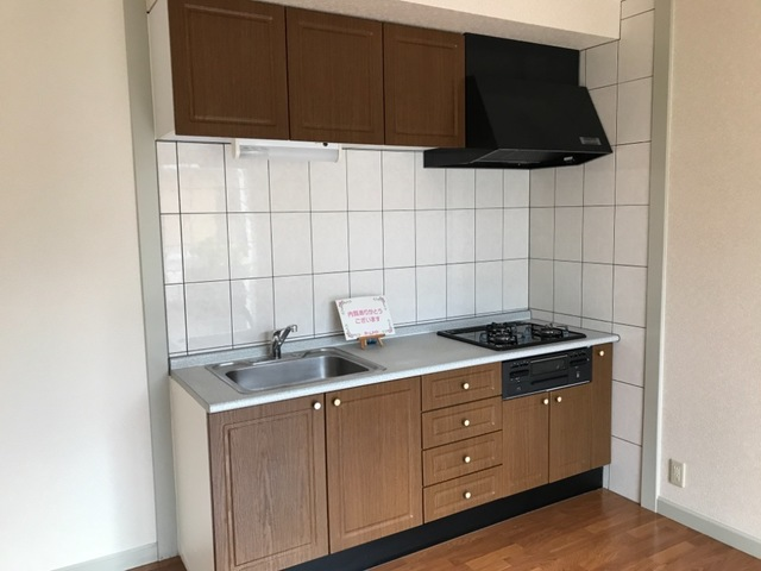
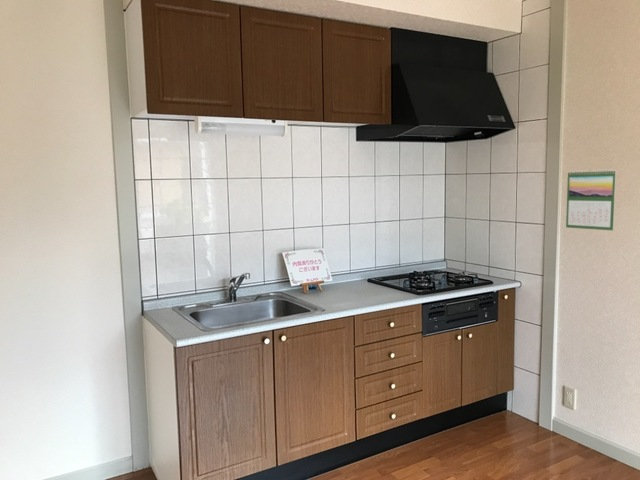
+ calendar (590, 199)
